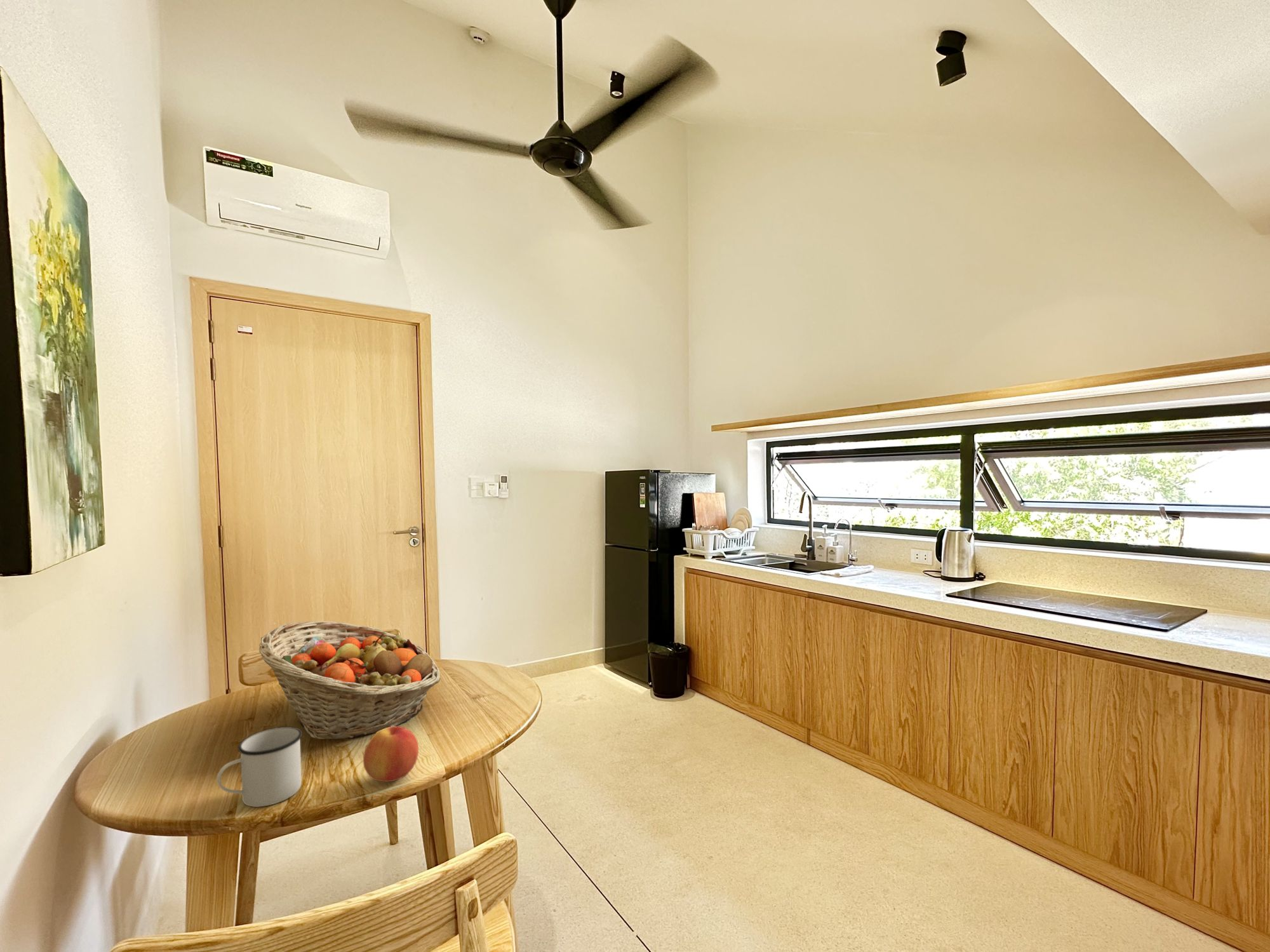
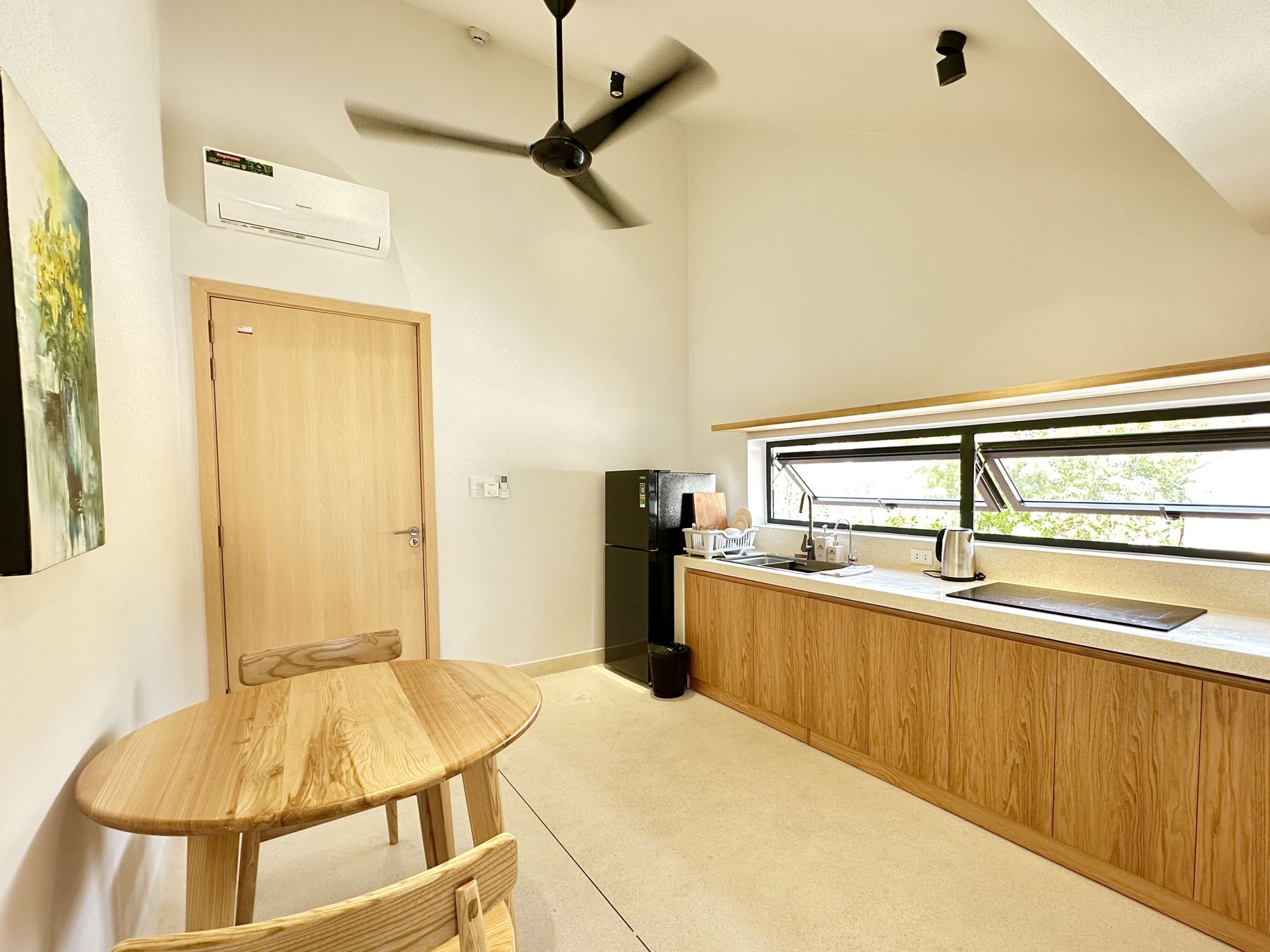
- fruit basket (354, 669)
- apple (392, 751)
- mug (261, 769)
